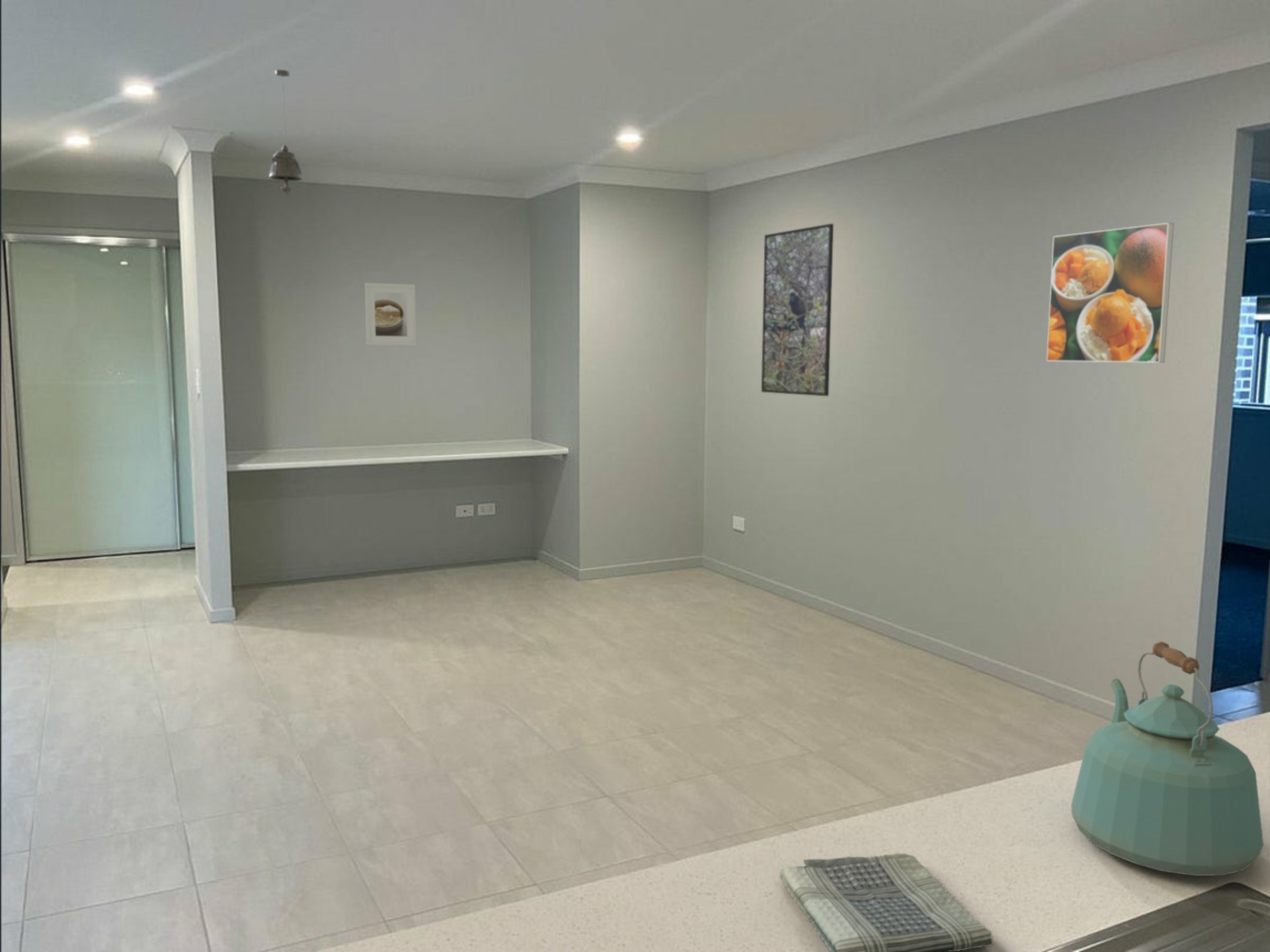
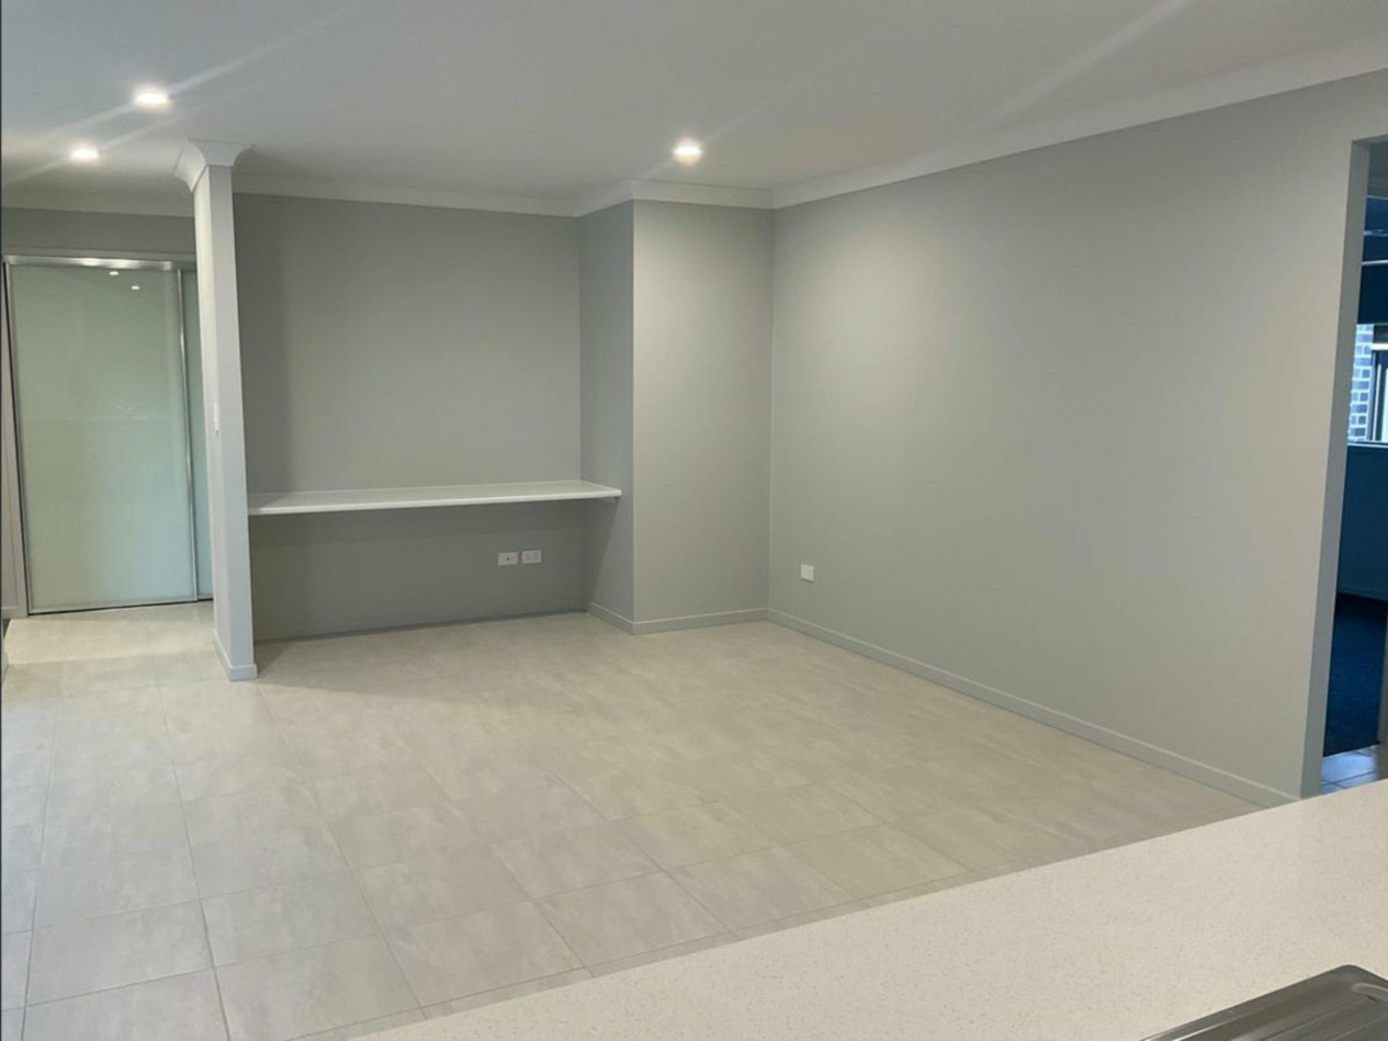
- pendant light (284, 134)
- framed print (390, 314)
- kettle (1160, 740)
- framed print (795, 312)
- dish towel (878, 899)
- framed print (1106, 296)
